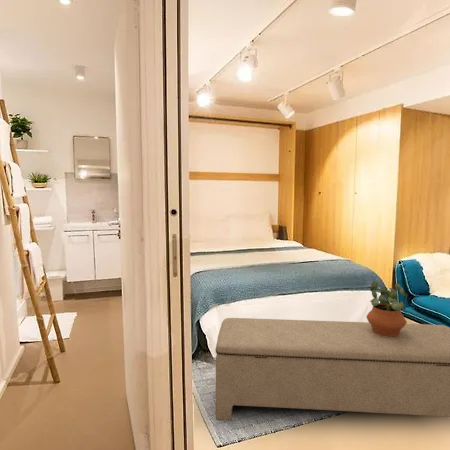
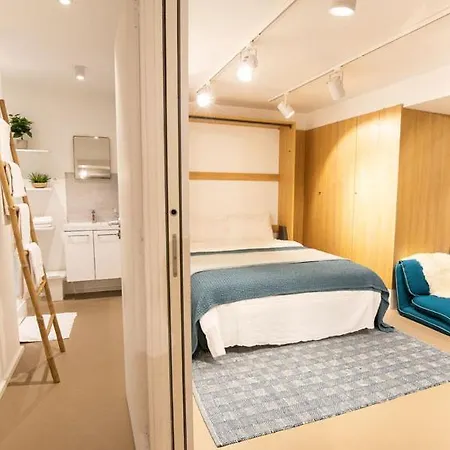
- potted plant (388, 308)
- bench (339, 368)
